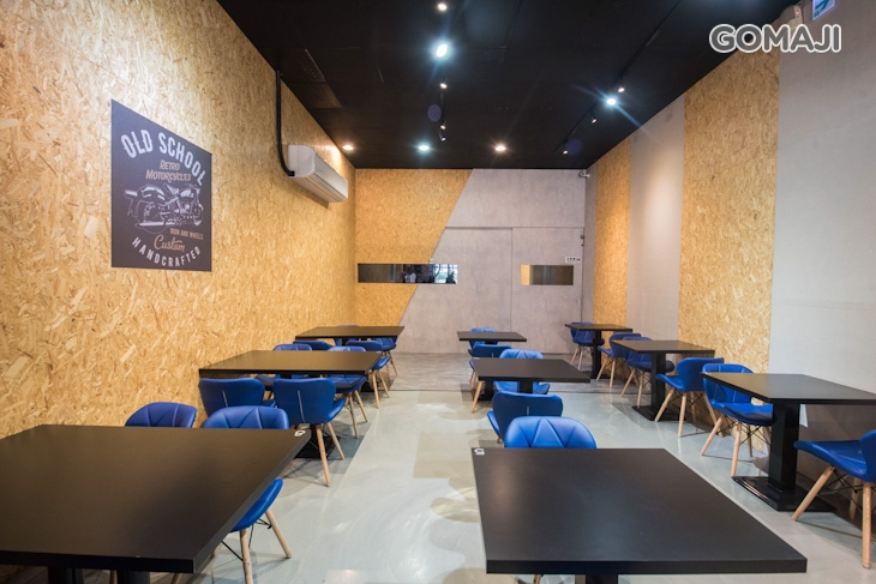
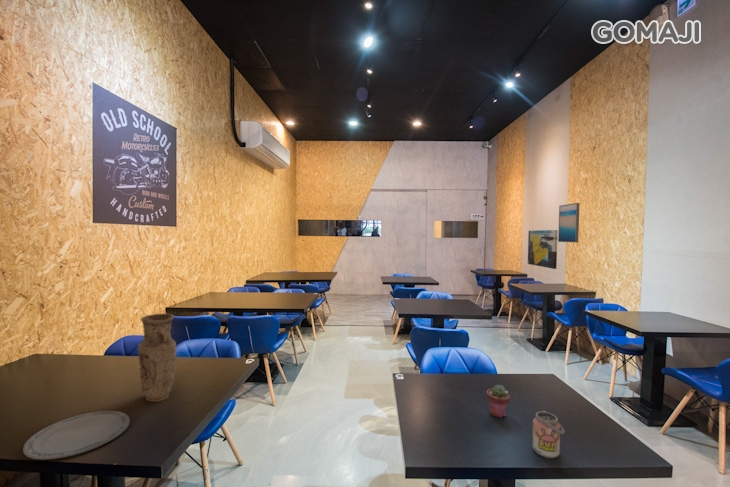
+ vase (157, 356)
+ wall art (568, 223)
+ beverage can (548, 434)
+ potted succulent (497, 399)
+ wall art (541, 248)
+ plate (80, 433)
